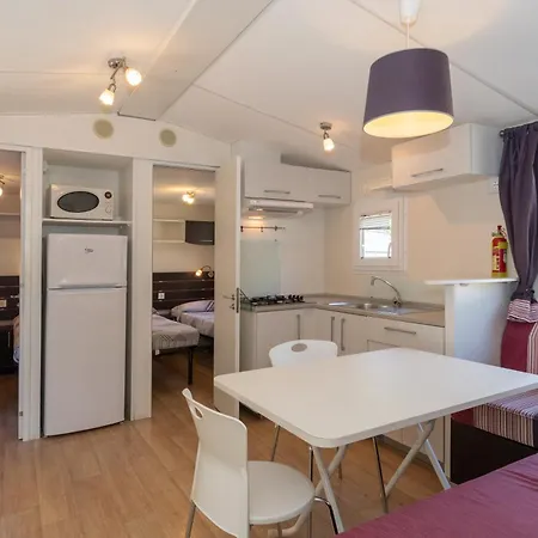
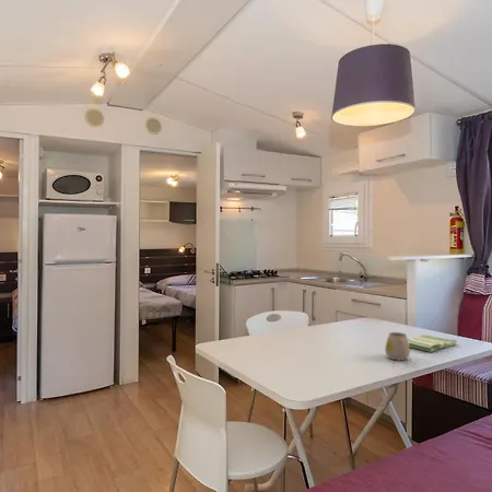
+ mug (398, 347)
+ dish towel (426, 341)
